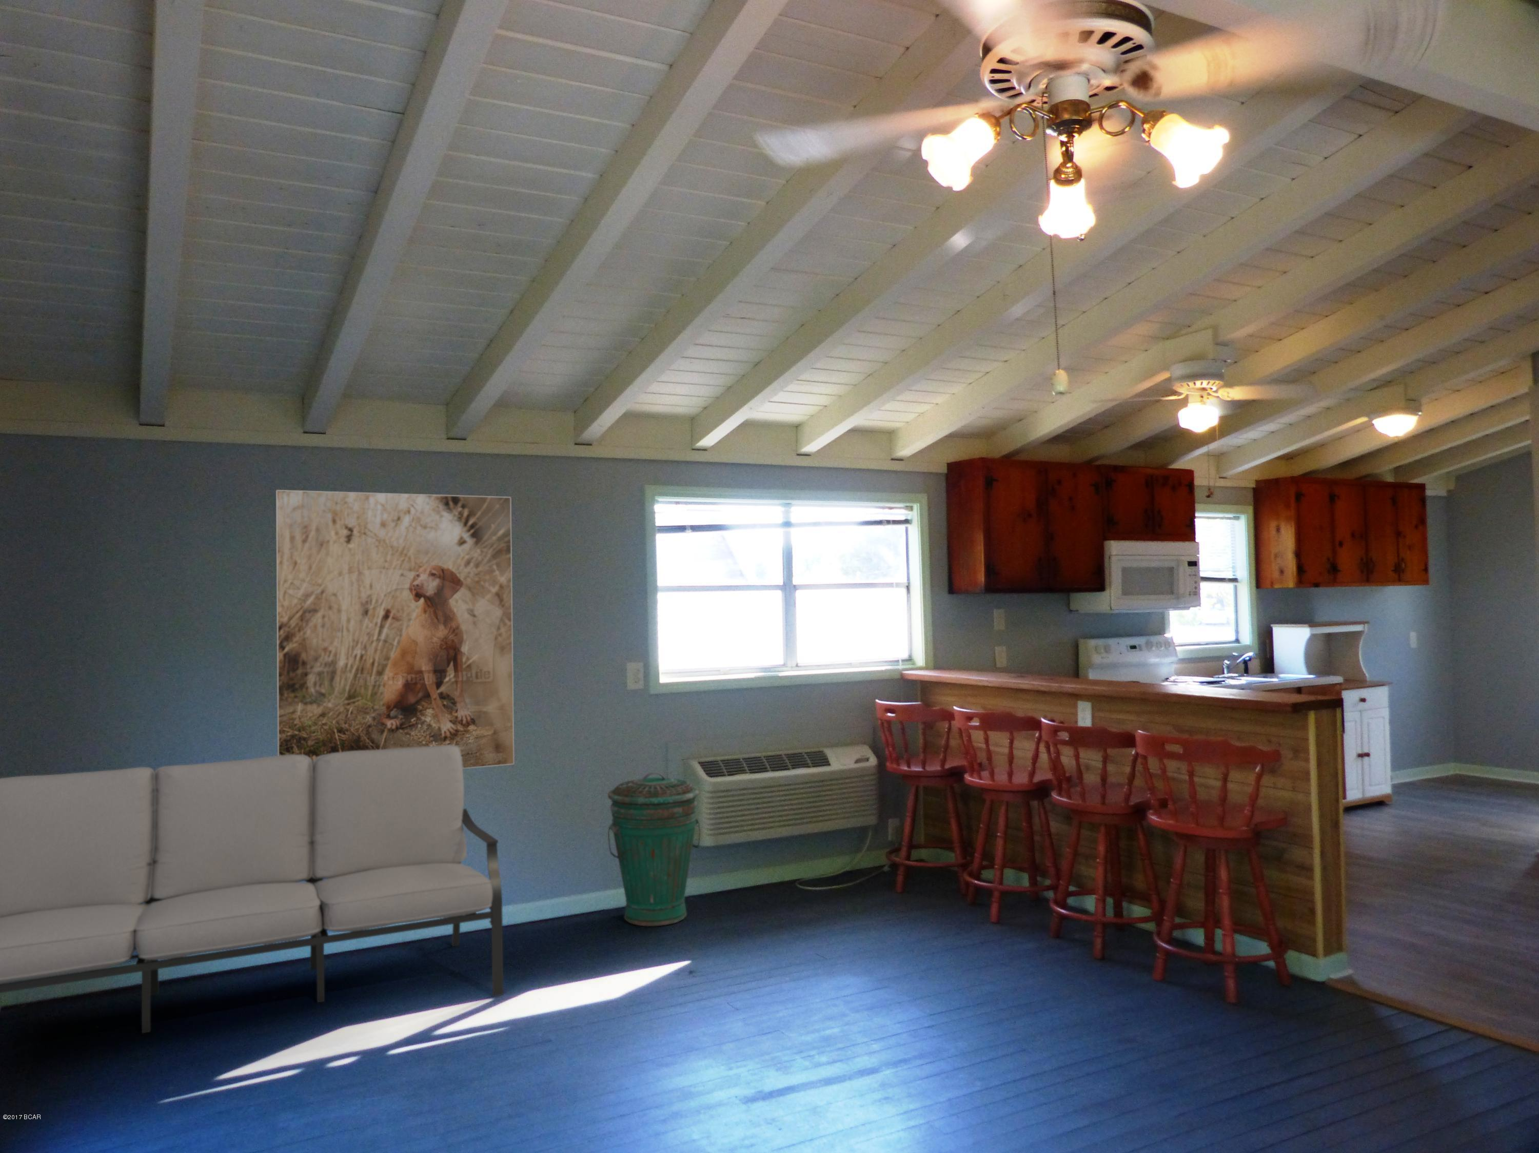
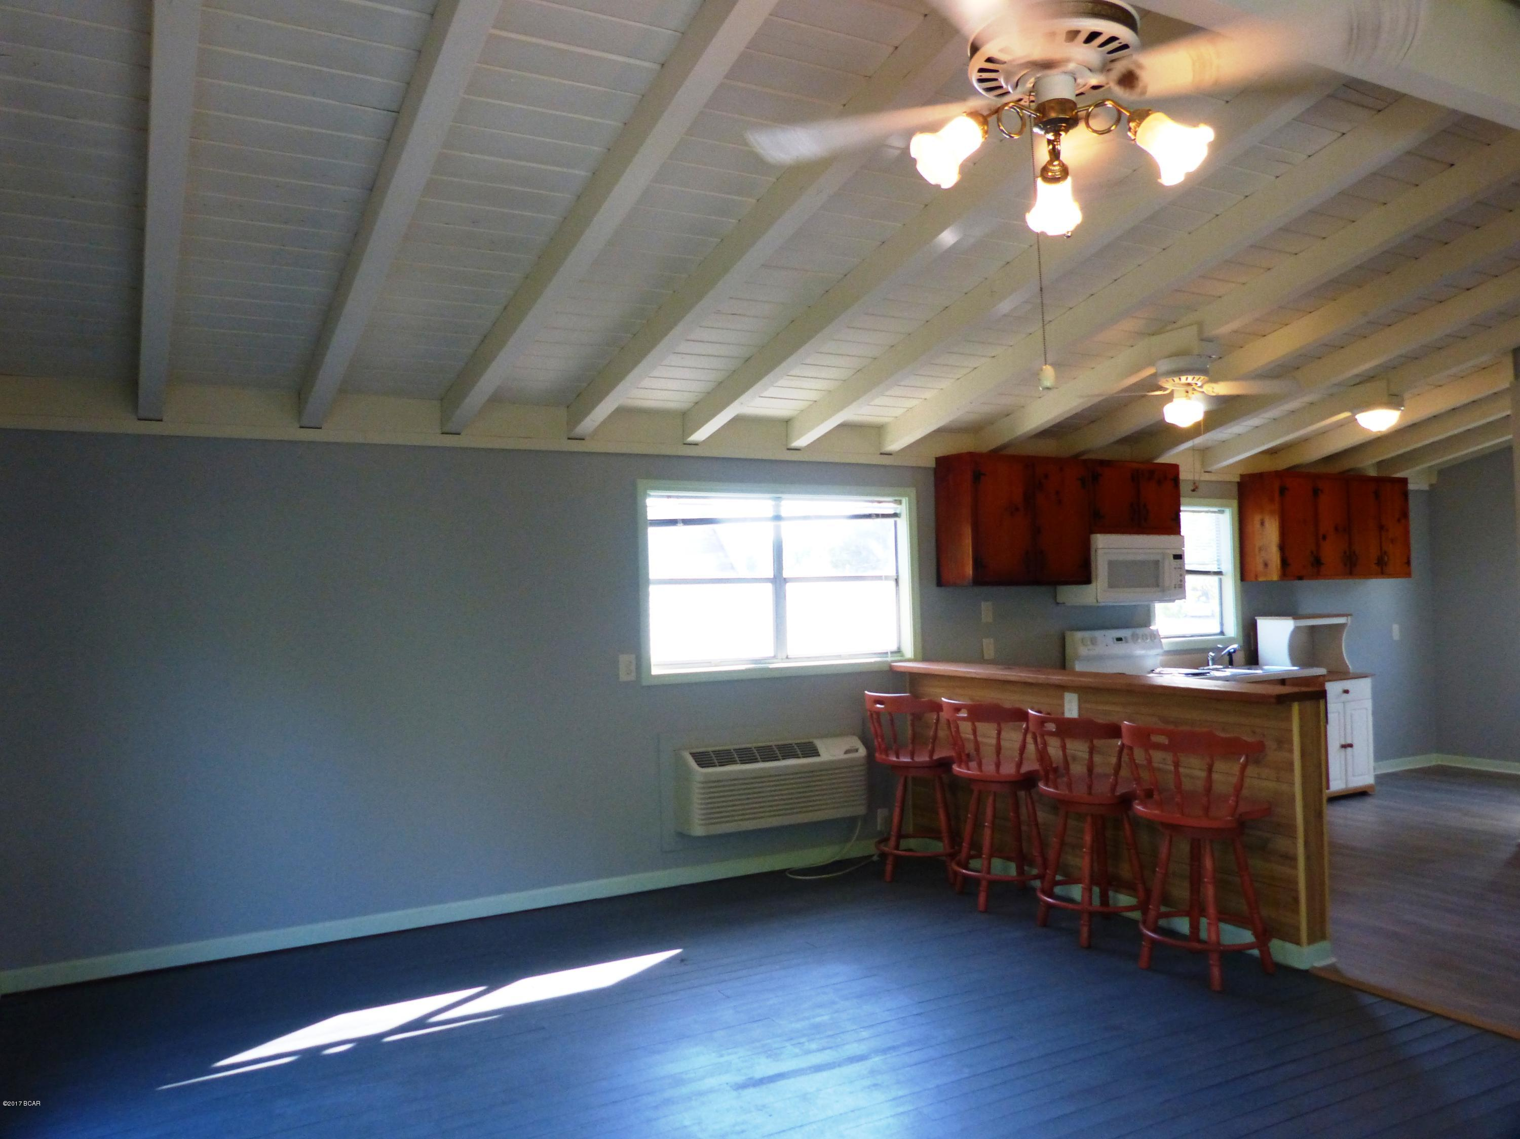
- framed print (400, 633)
- sofa (235, 889)
- trash can (654, 844)
